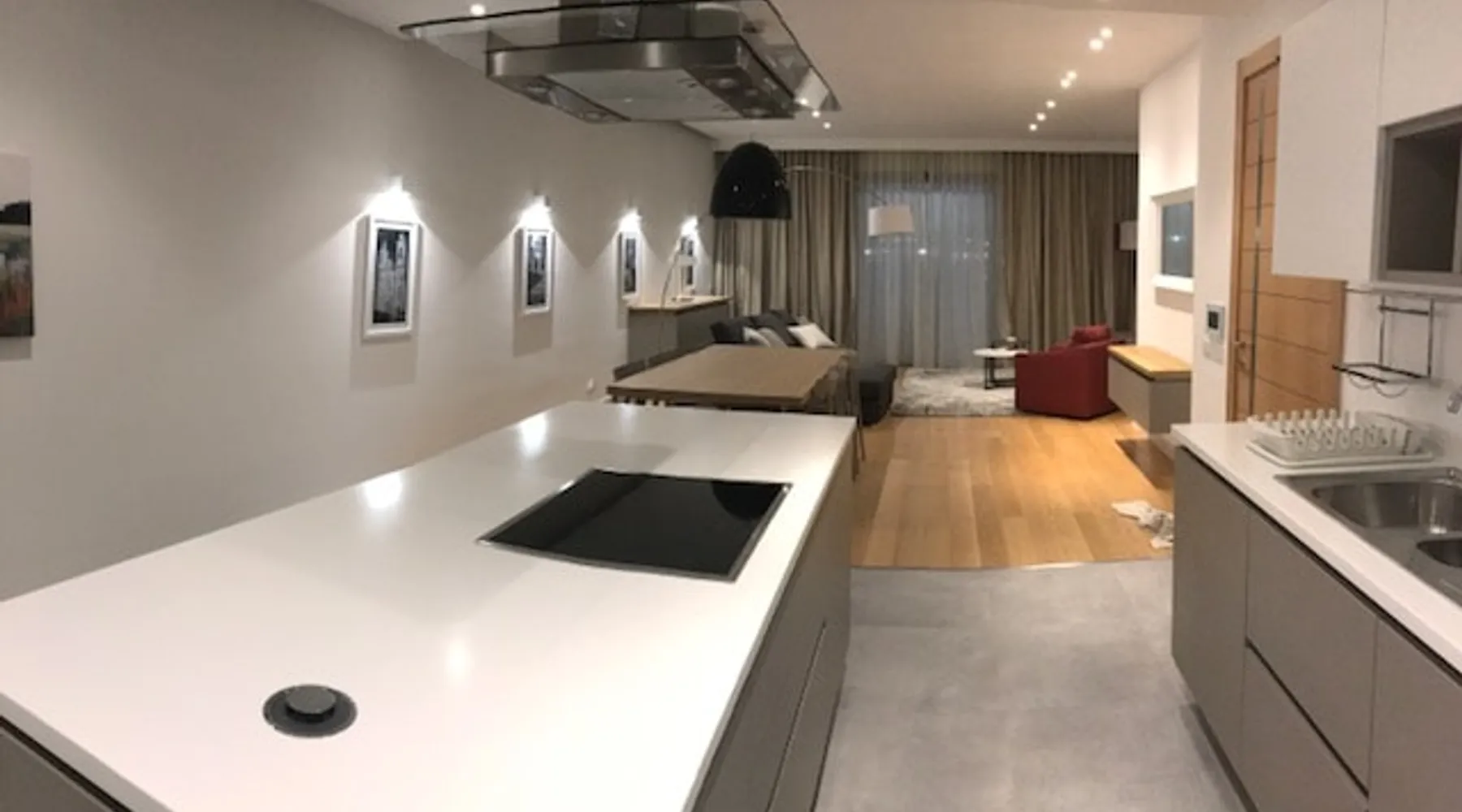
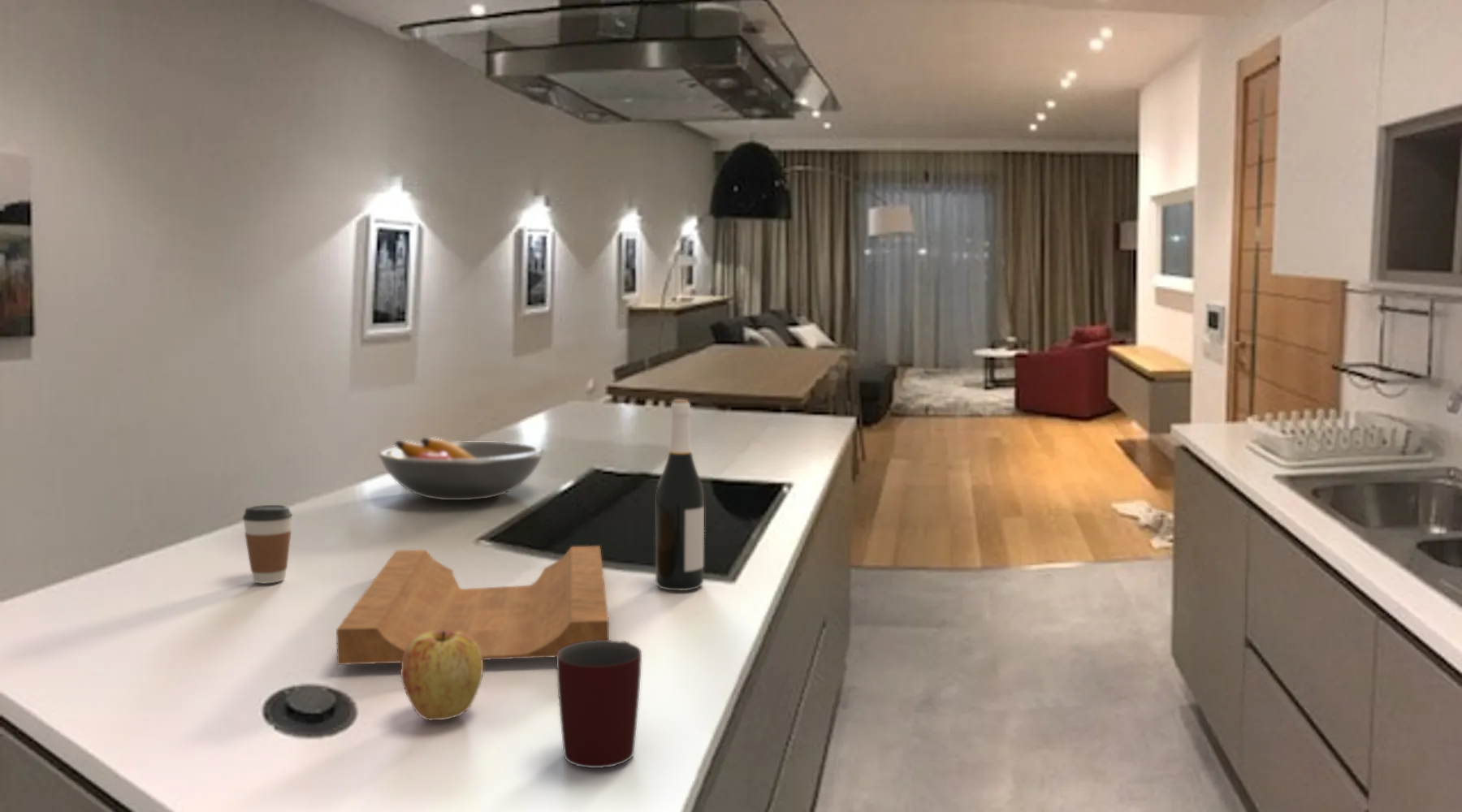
+ apple (441, 673)
+ mug (605, 698)
+ cutting board (489, 596)
+ wine bottle (680, 493)
+ fruit bowl (463, 467)
+ coffee cup (268, 543)
